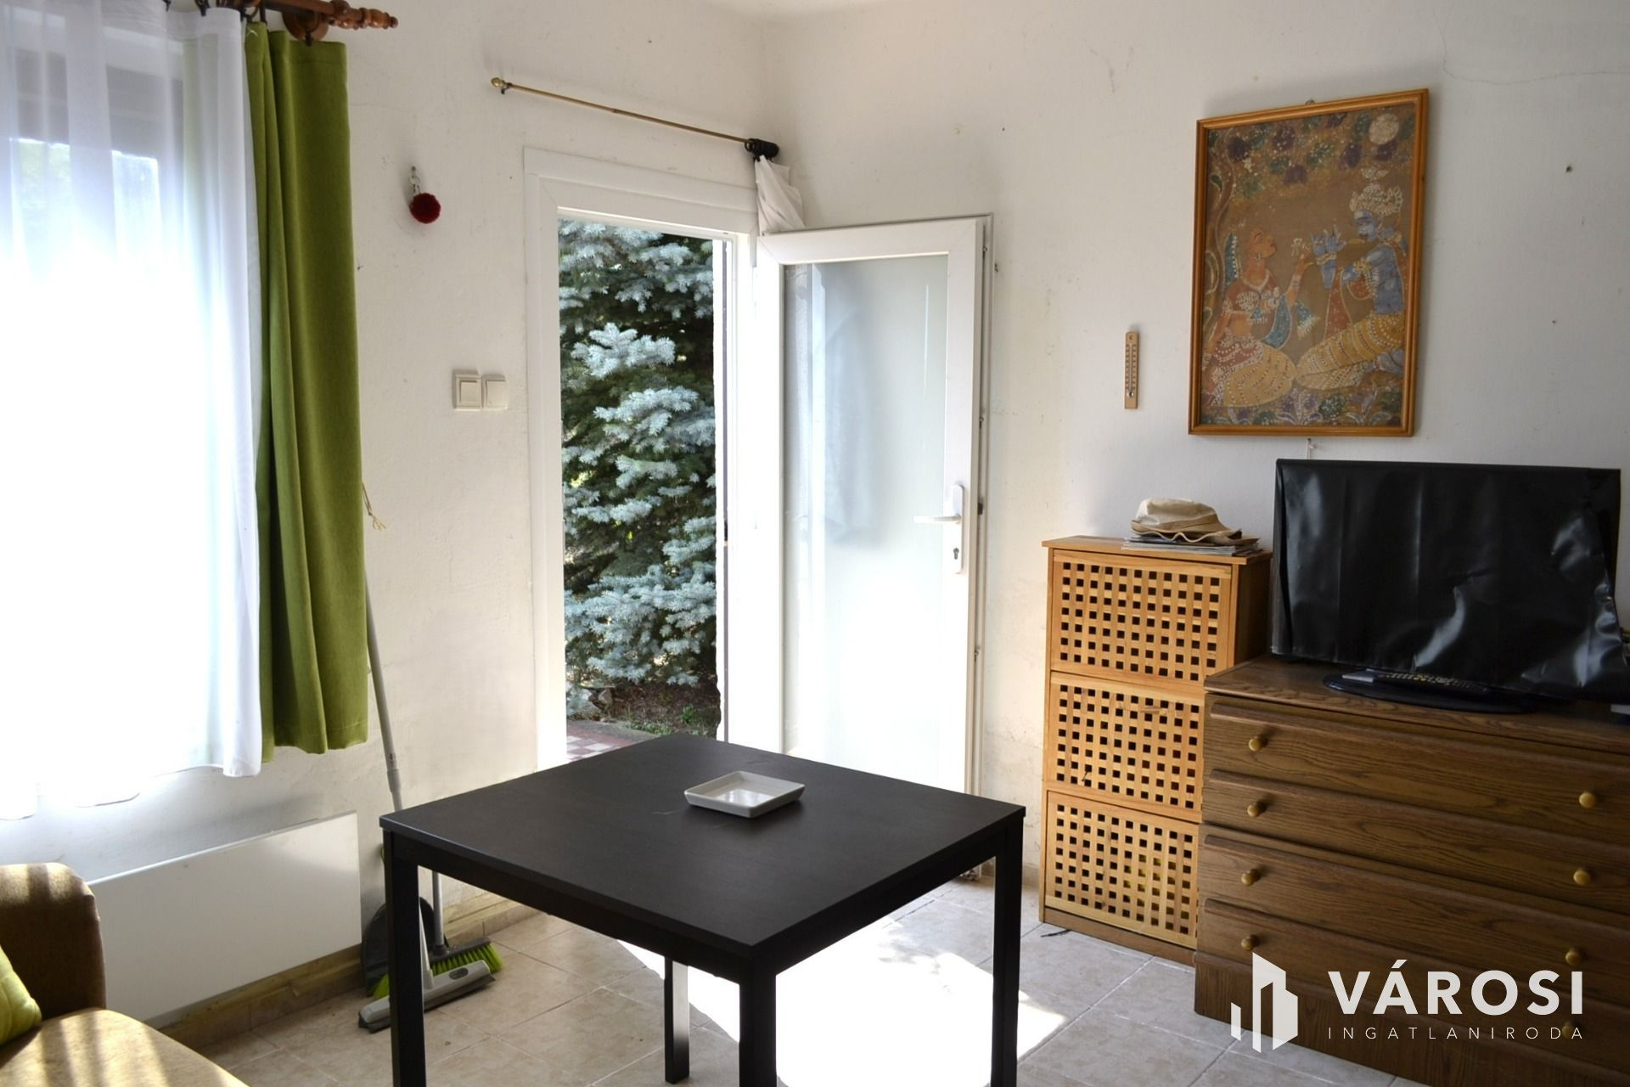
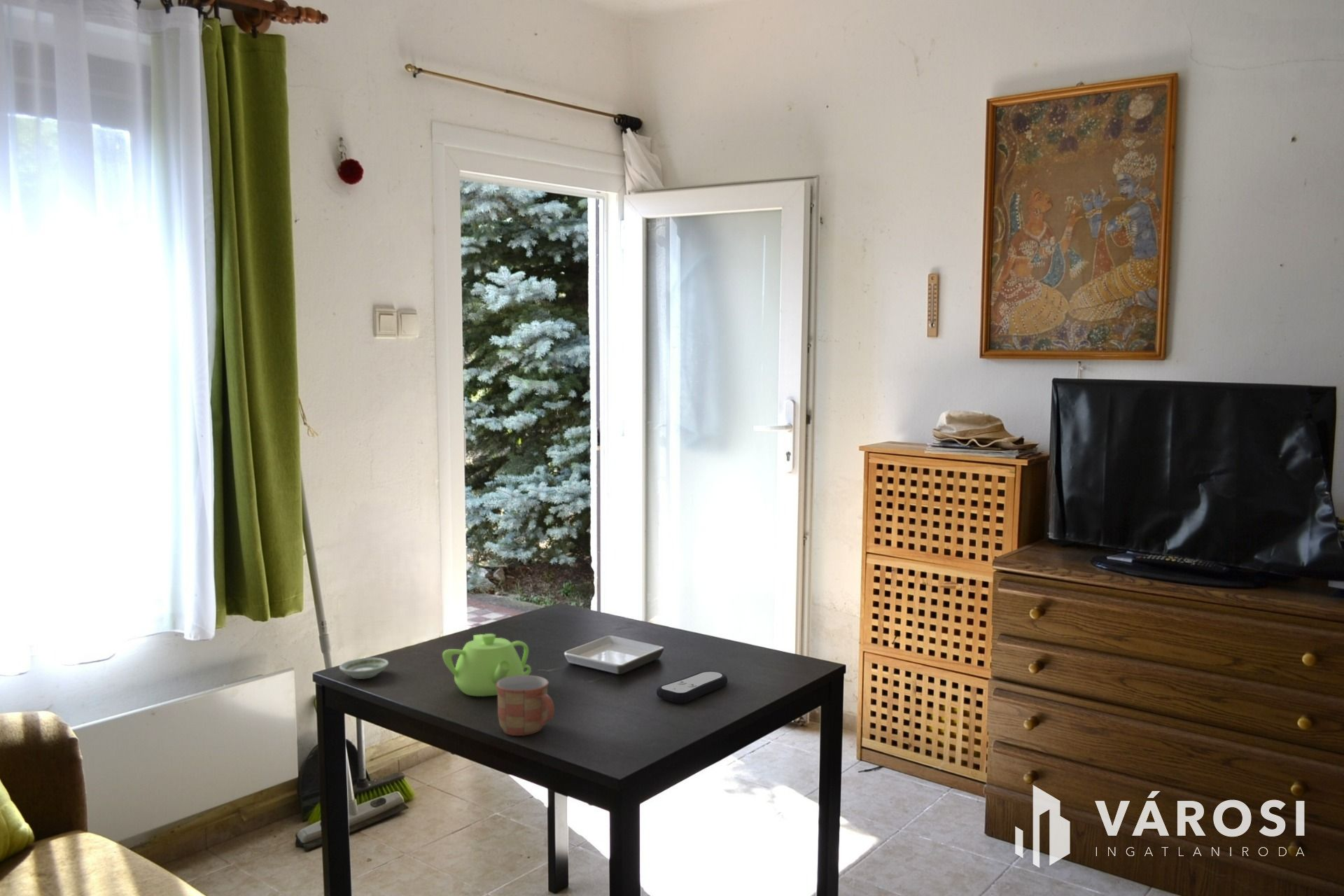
+ saucer (364, 669)
+ mug (528, 707)
+ teapot (488, 662)
+ remote control (694, 685)
